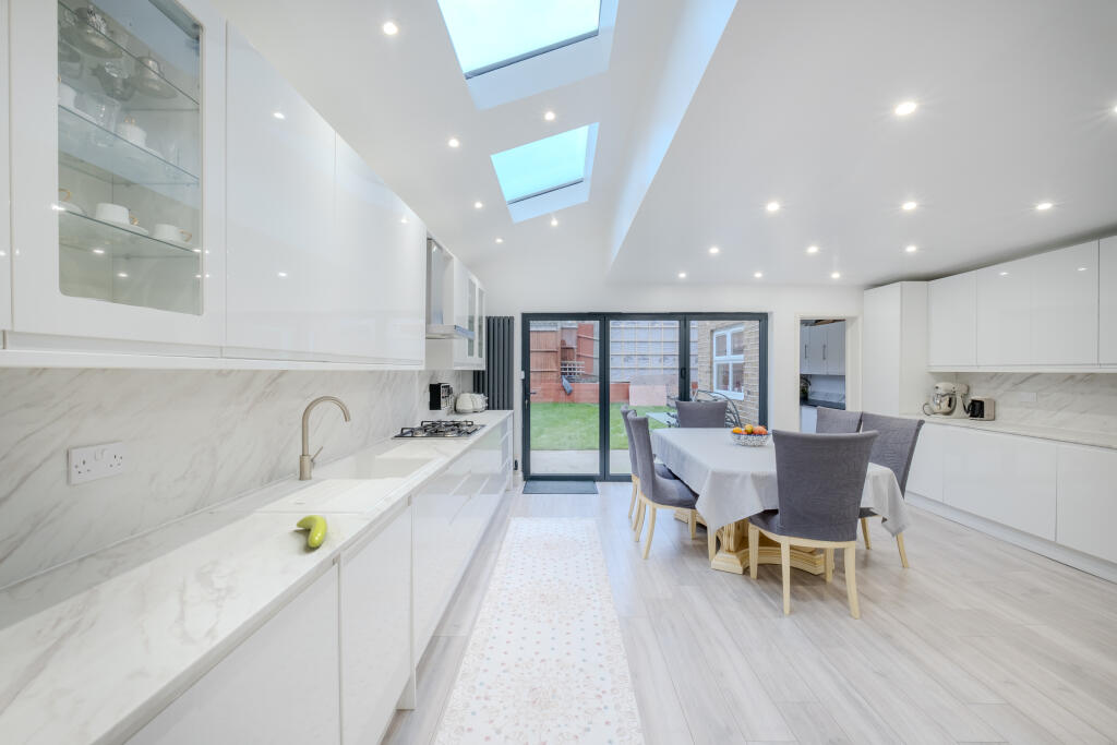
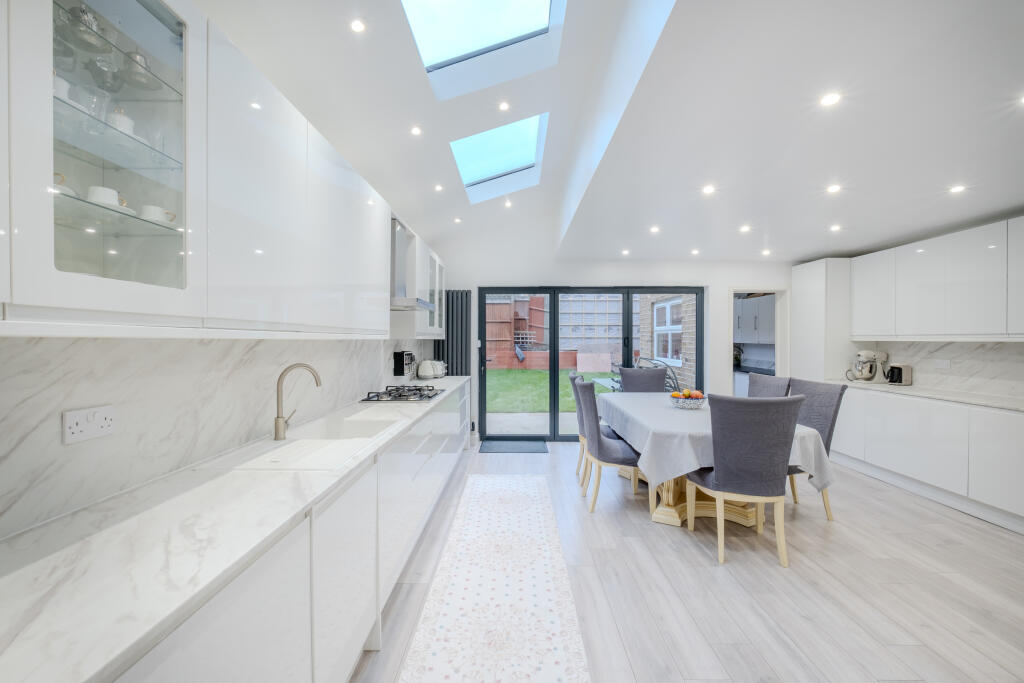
- banana (309, 528)
